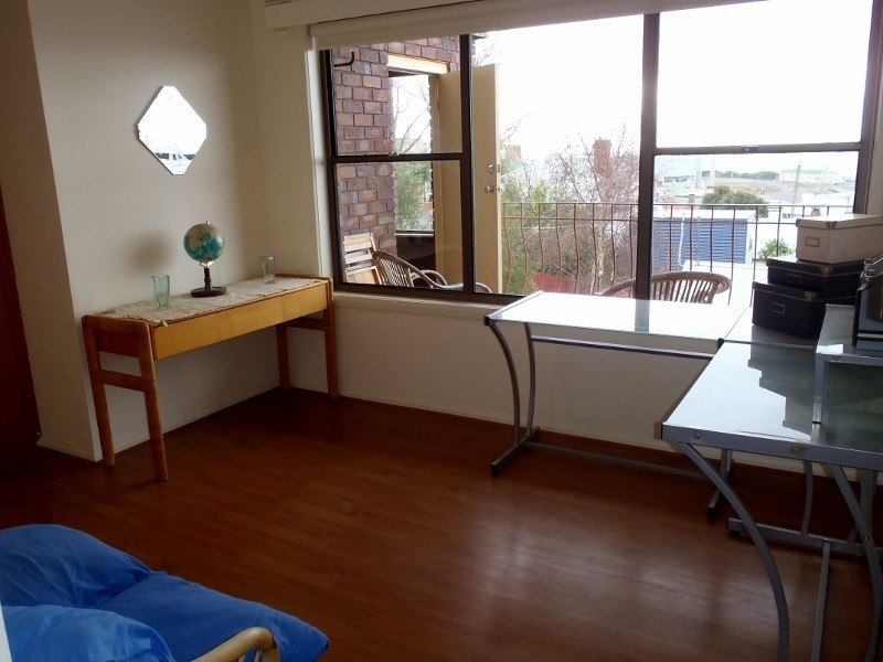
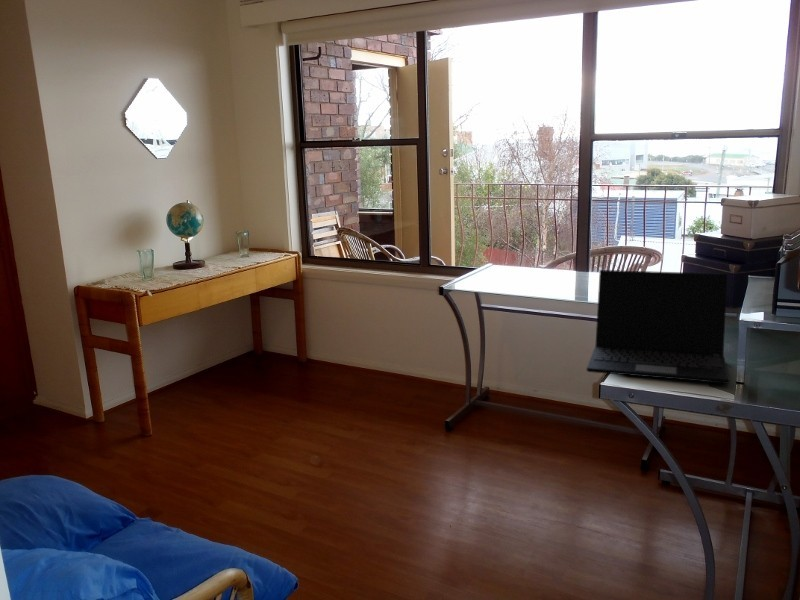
+ laptop (658, 321)
